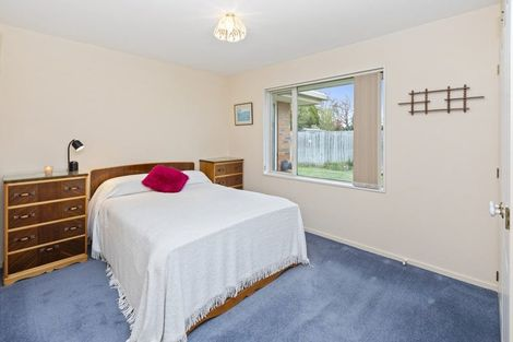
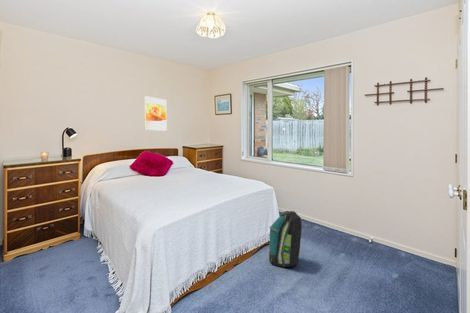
+ backpack (285, 237)
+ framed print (155, 114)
